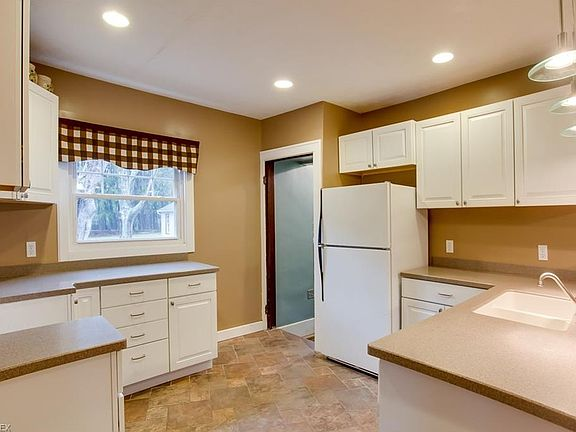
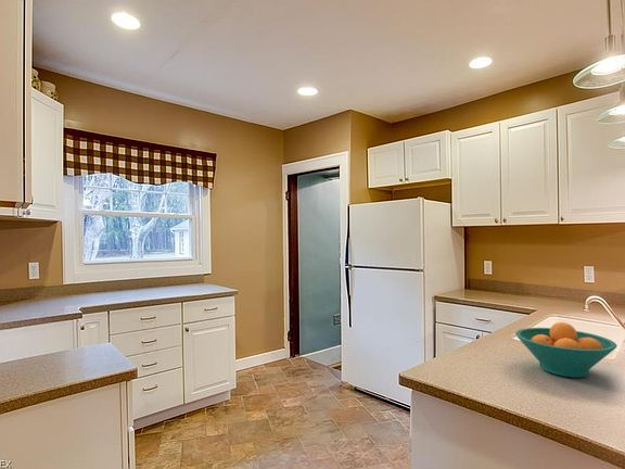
+ fruit bowl (563, 346)
